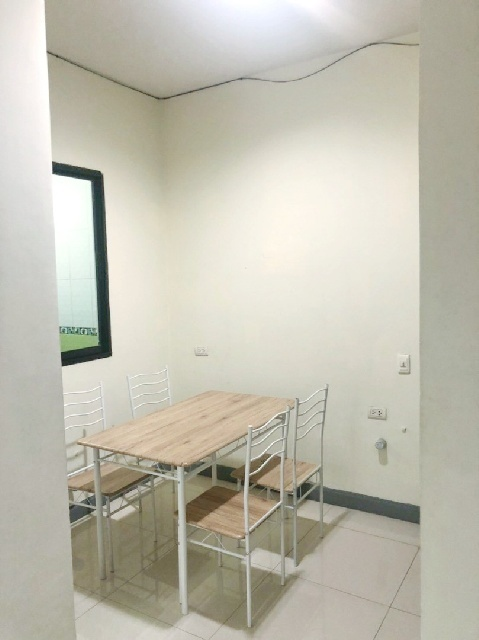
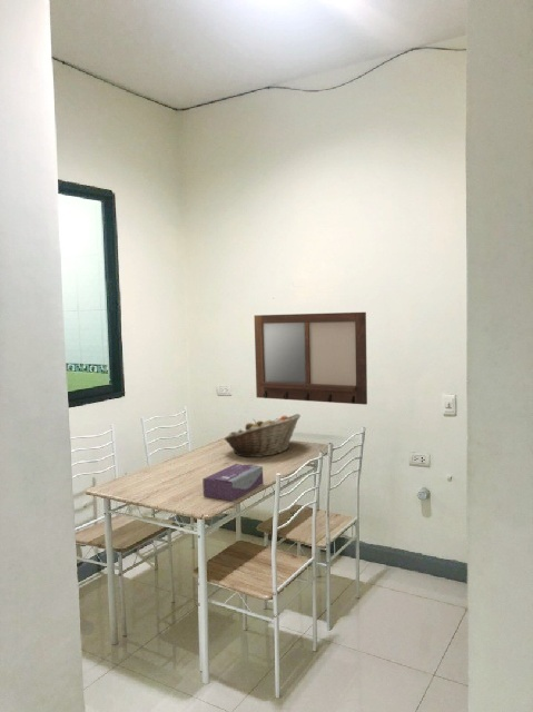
+ tissue box (234, 481)
+ fruit basket (264, 433)
+ writing board (305, 357)
